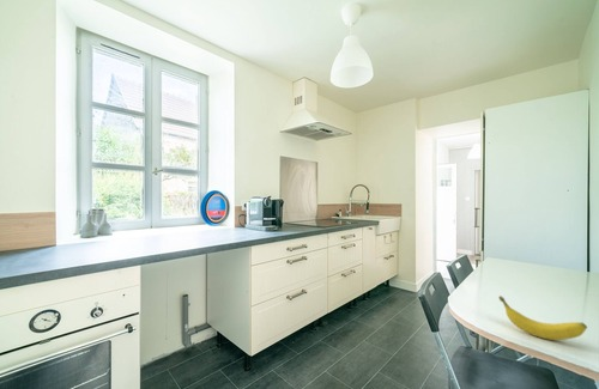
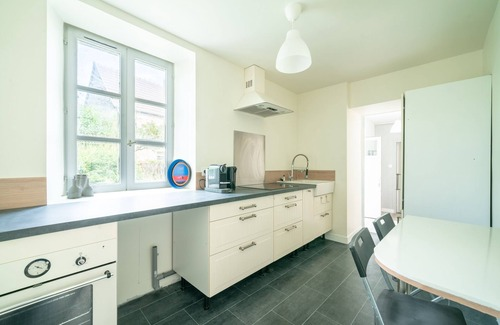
- banana (538, 322)
